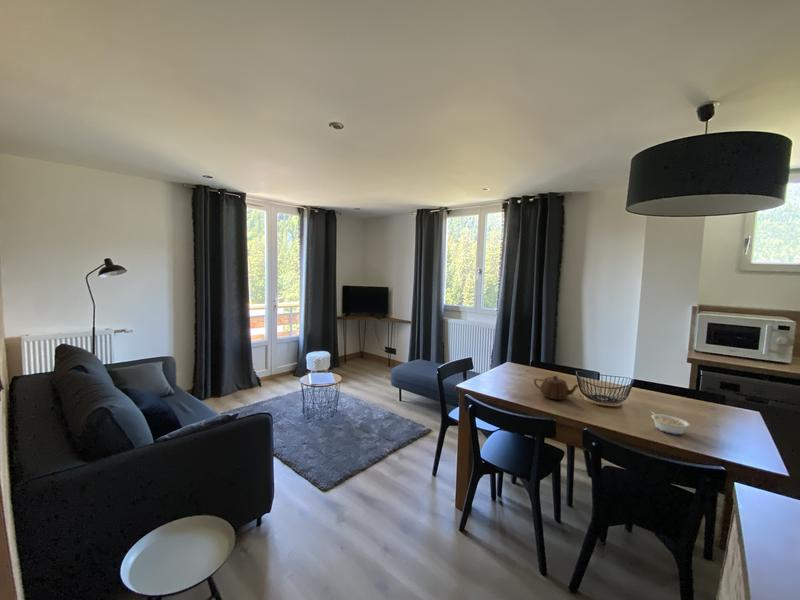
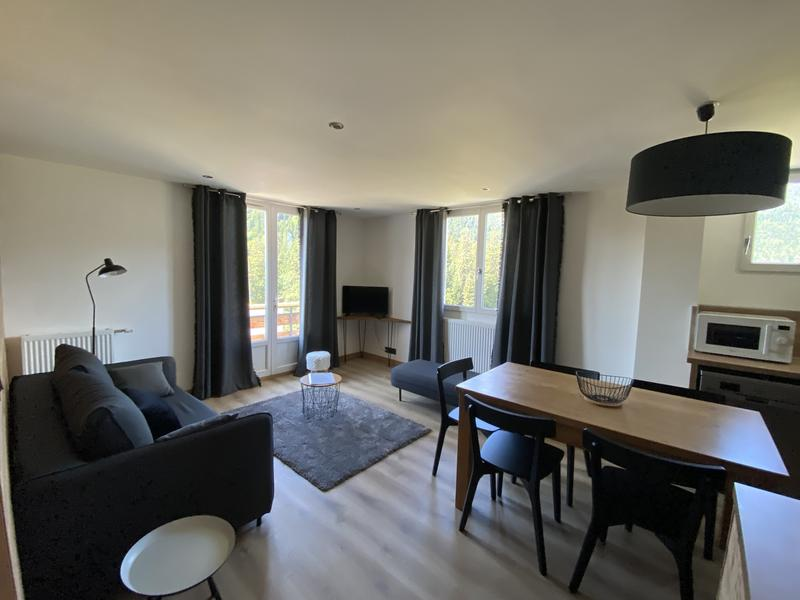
- teapot (556, 386)
- legume (668, 423)
